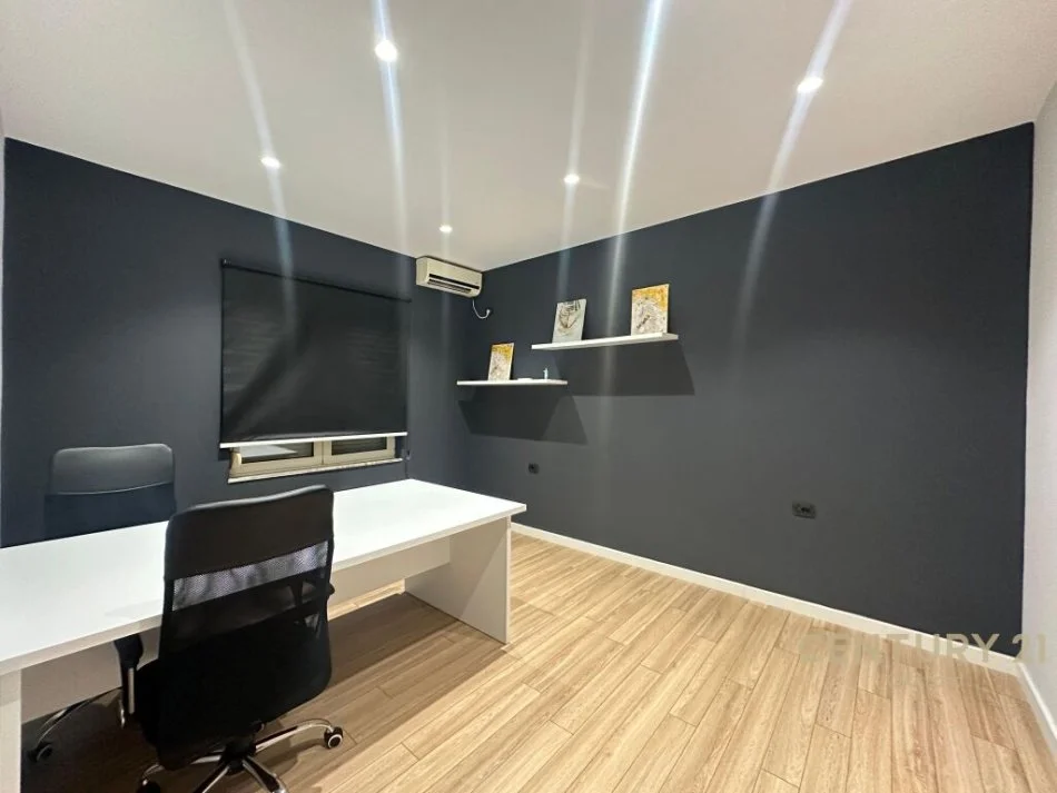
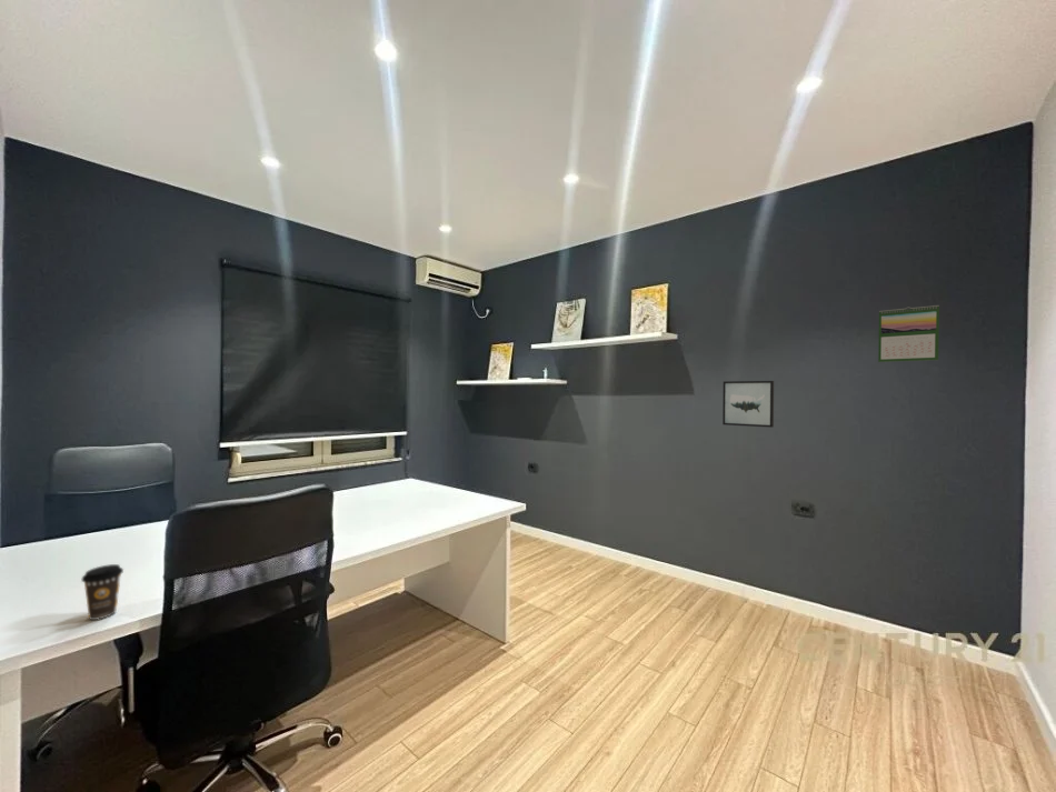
+ coffee cup (102, 591)
+ calendar (907, 333)
+ wall art (747, 403)
